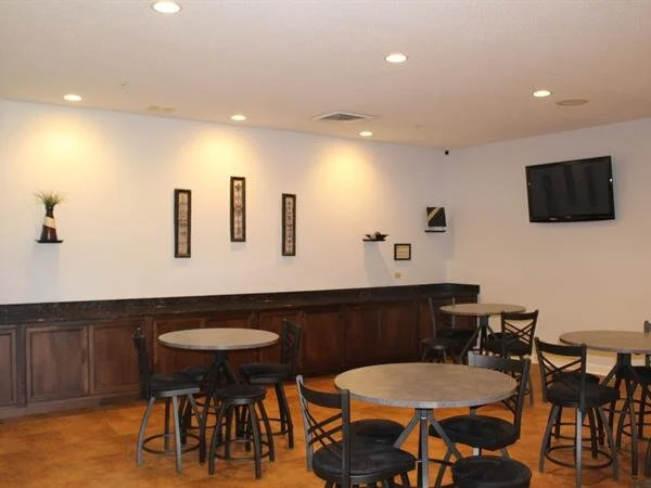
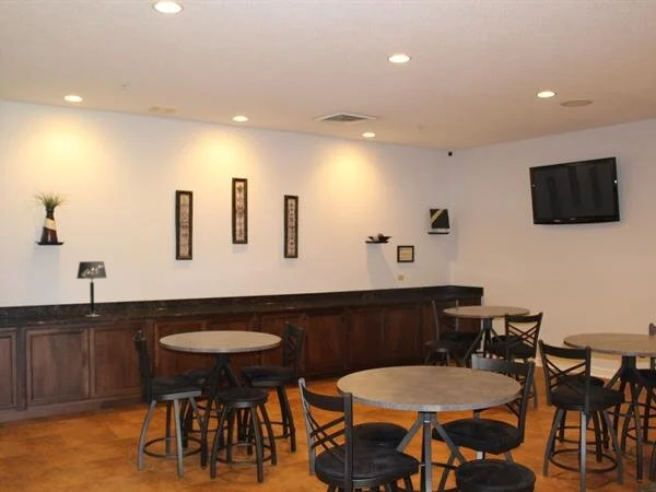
+ table lamp (92, 289)
